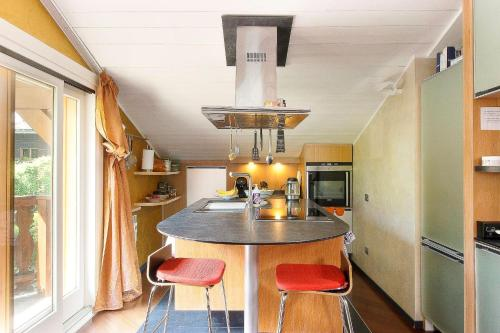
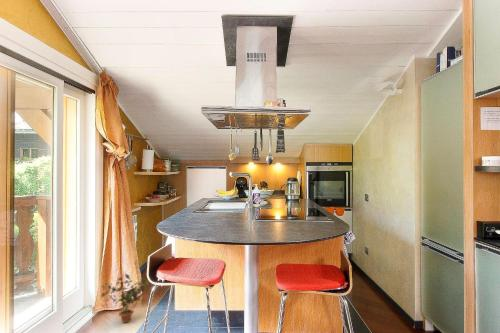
+ potted plant (126, 298)
